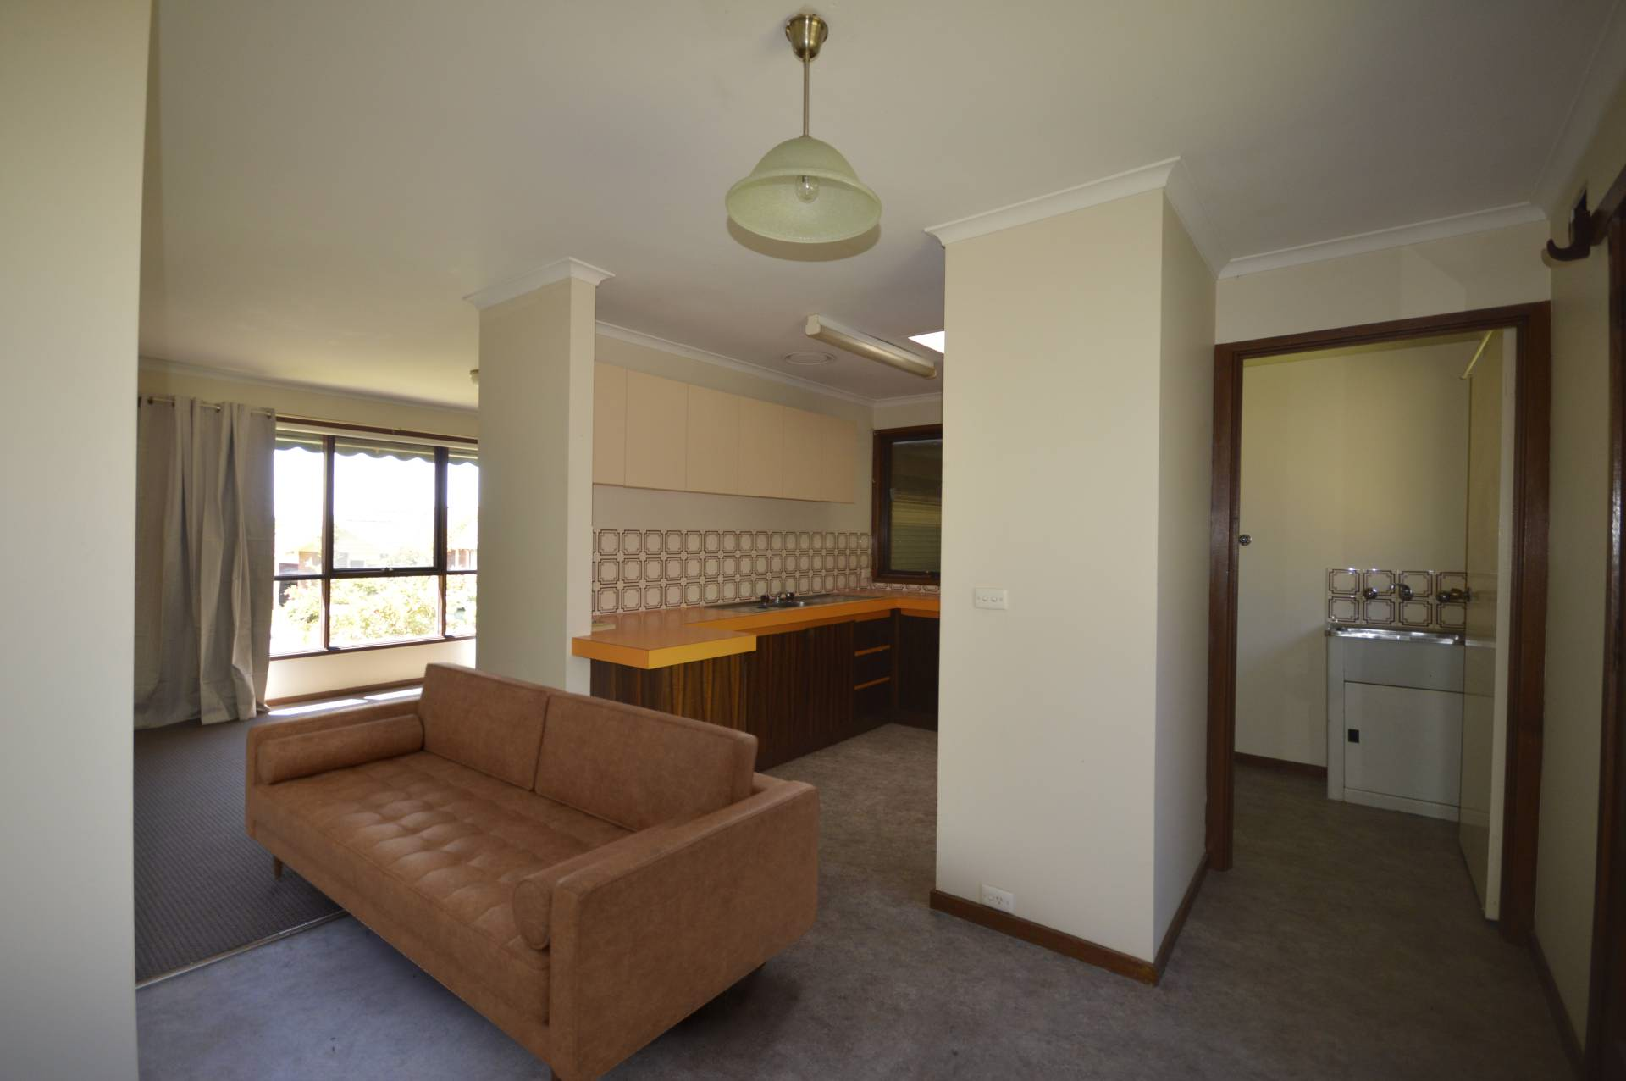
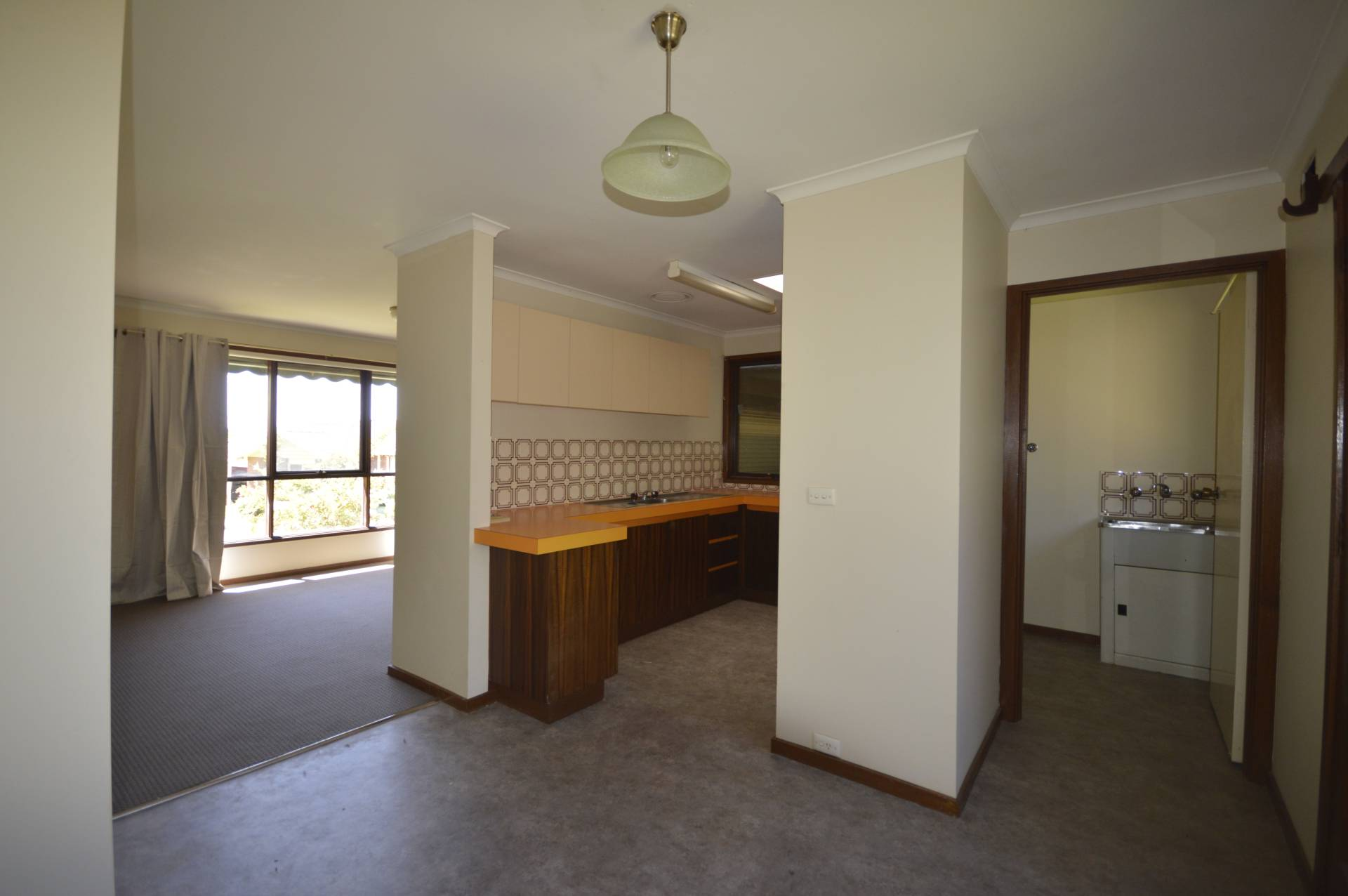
- sofa (496, 808)
